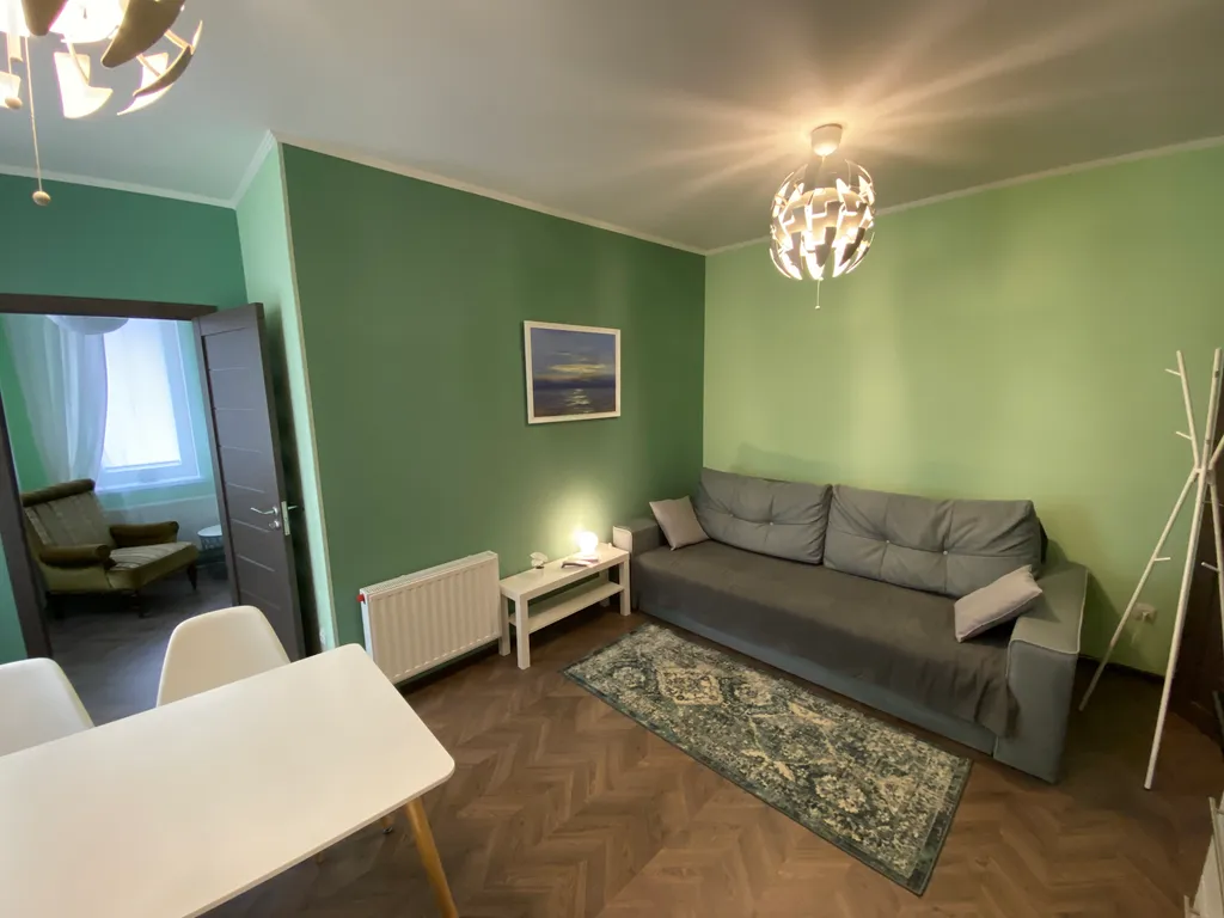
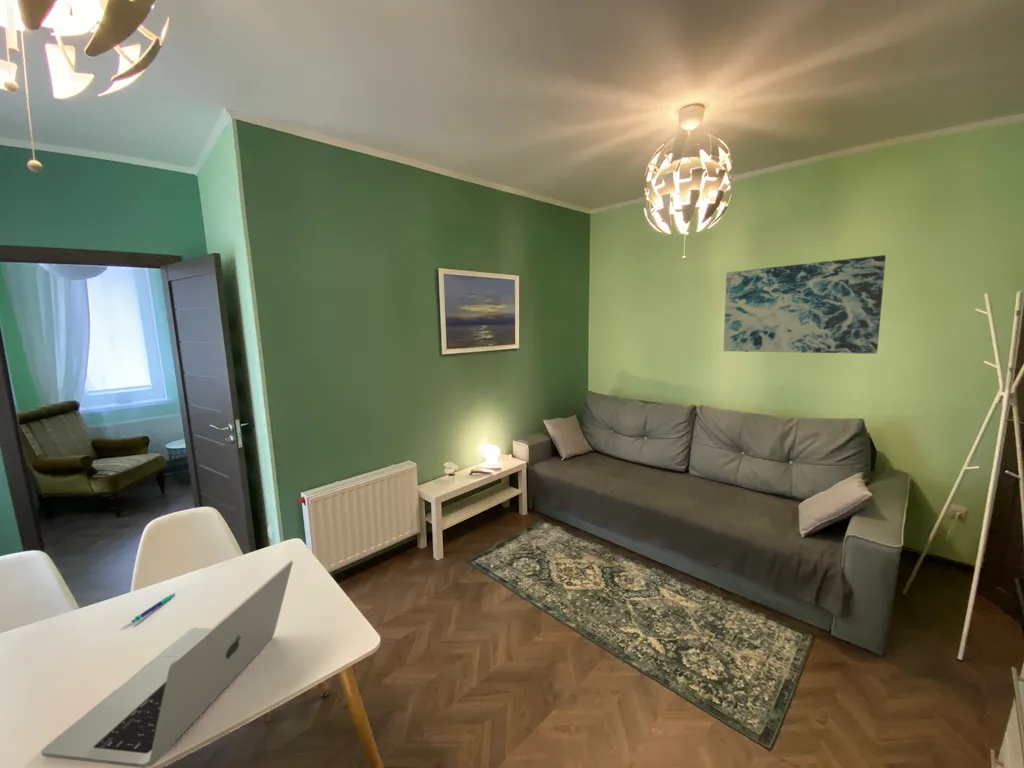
+ laptop (184, 644)
+ wall art (795, 309)
+ pen (155, 606)
